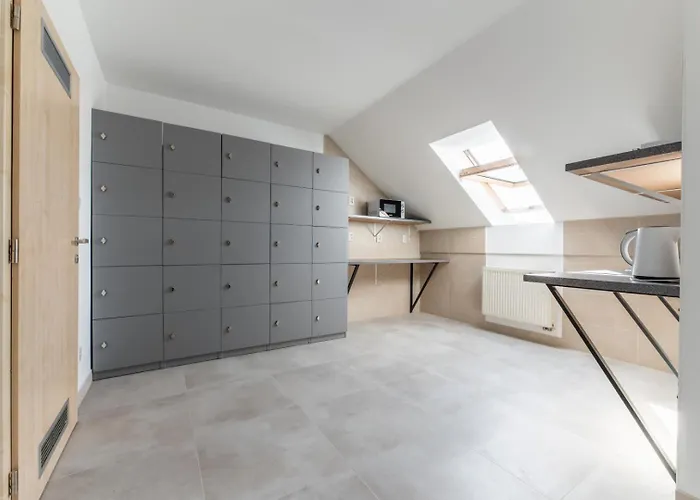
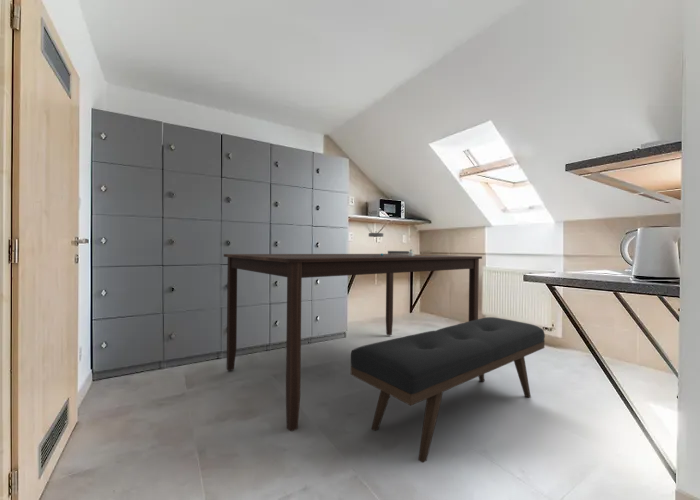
+ dining table (386, 304)
